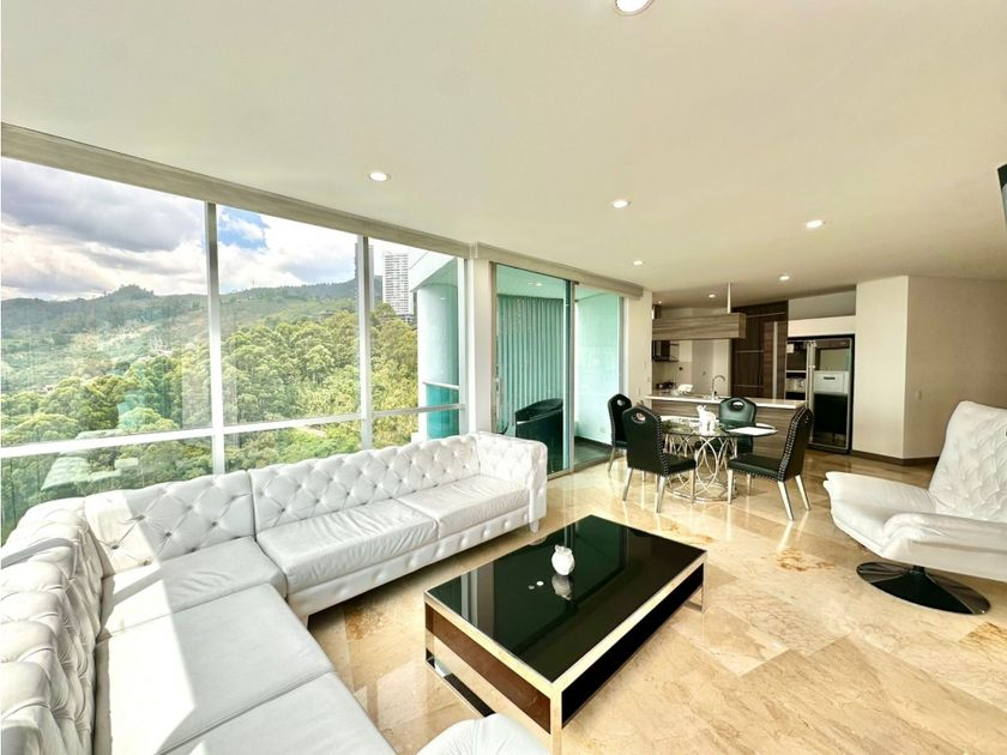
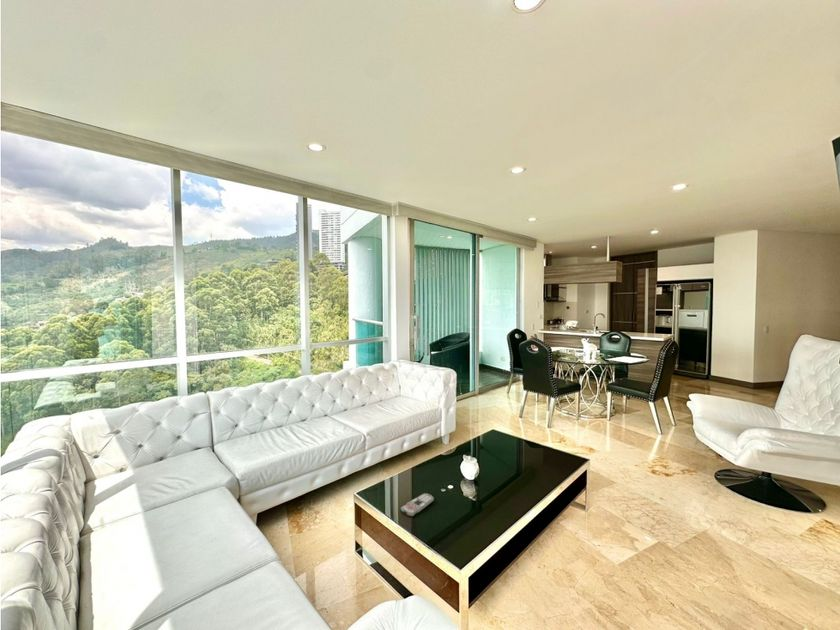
+ remote control (418, 504)
